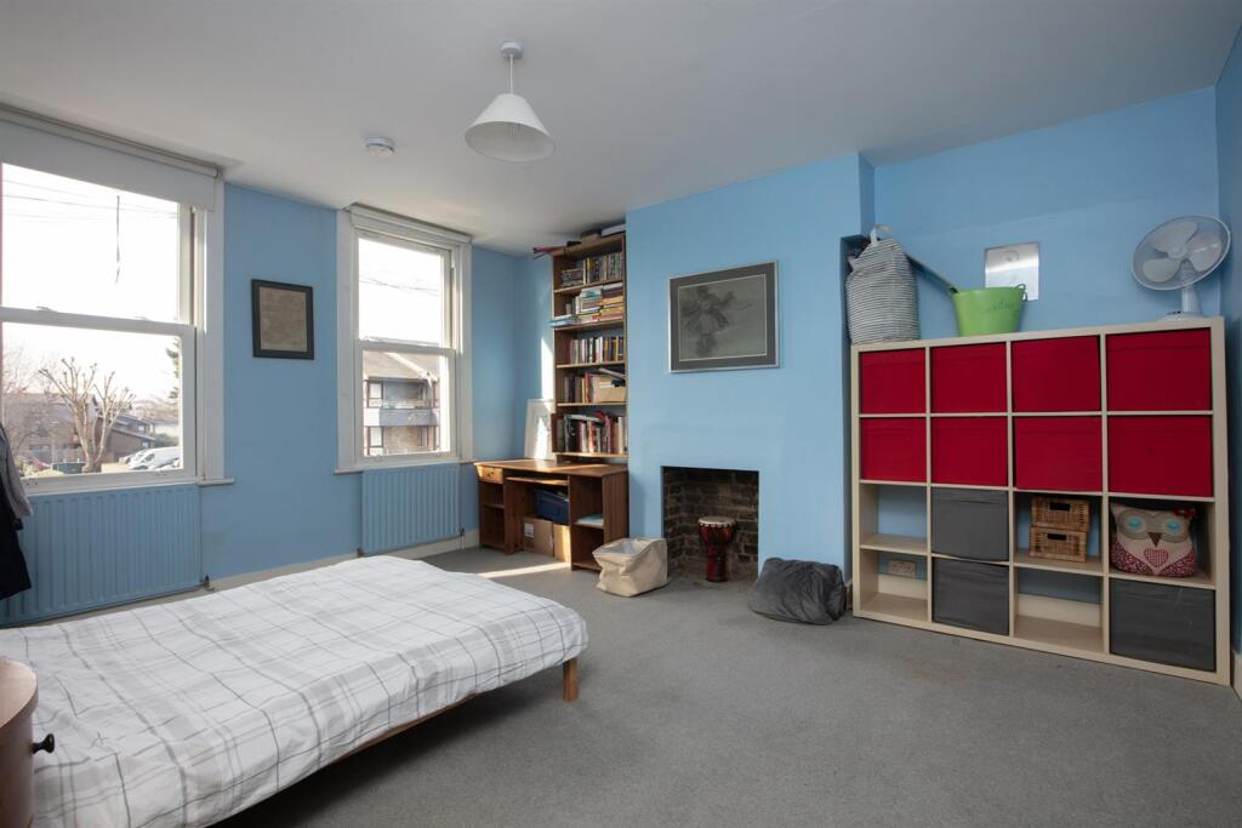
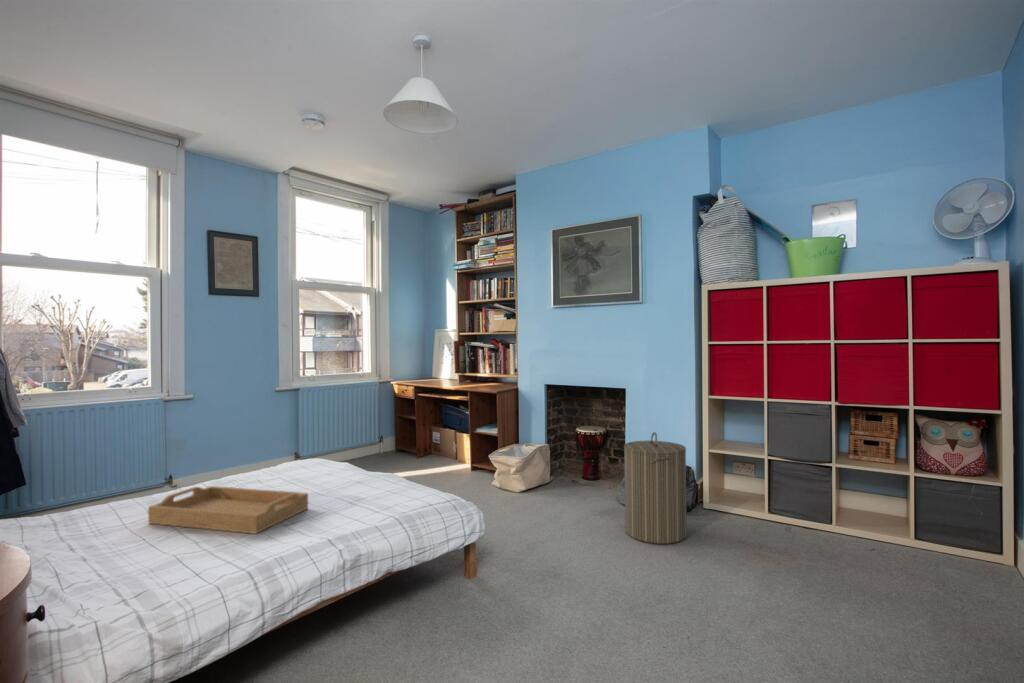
+ serving tray (231, 505)
+ laundry hamper (654, 482)
